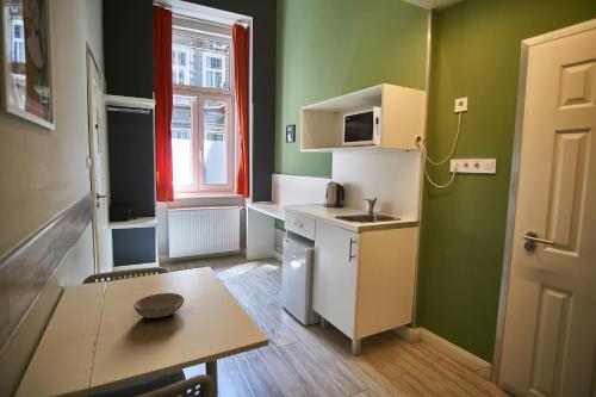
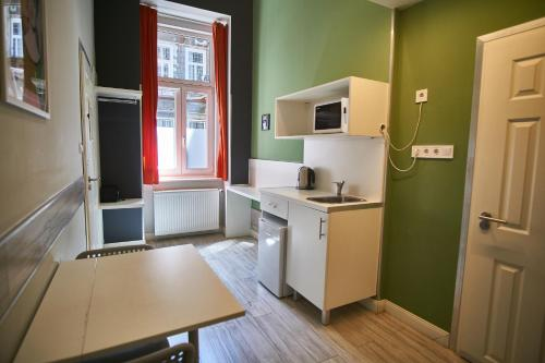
- bowl (160, 305)
